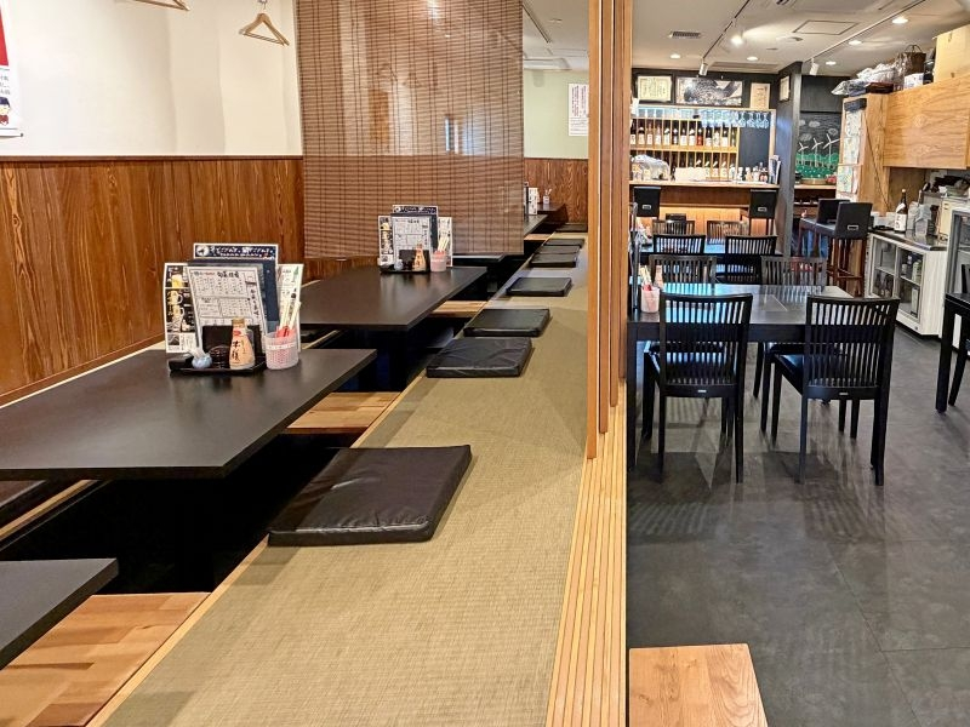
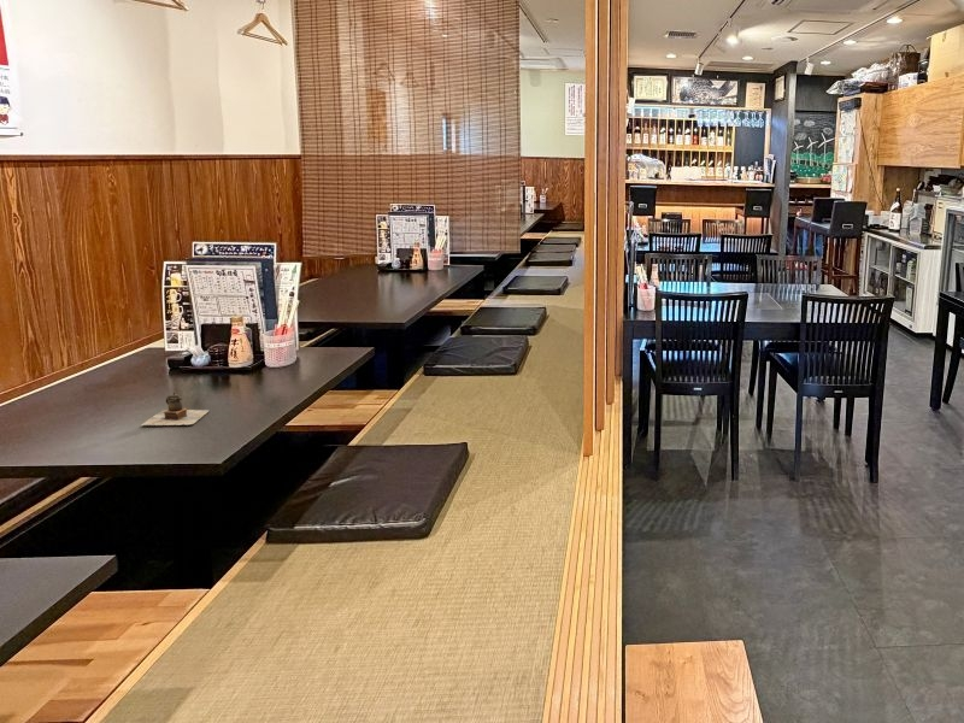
+ teapot (175, 405)
